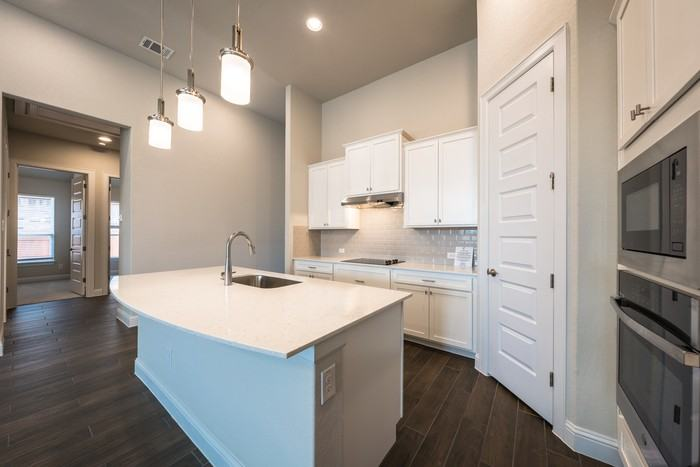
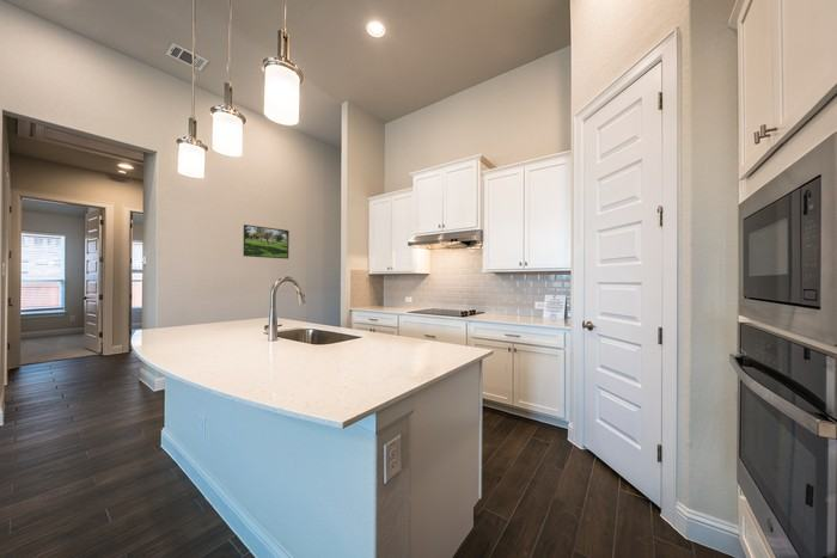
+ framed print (267, 243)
